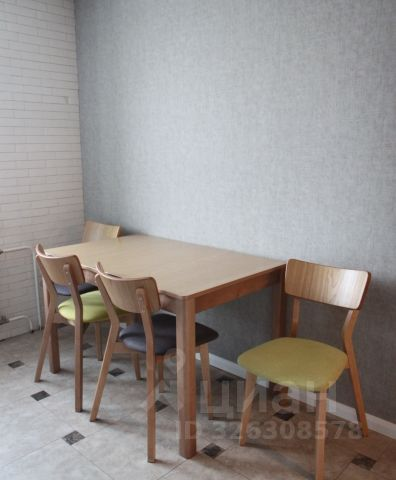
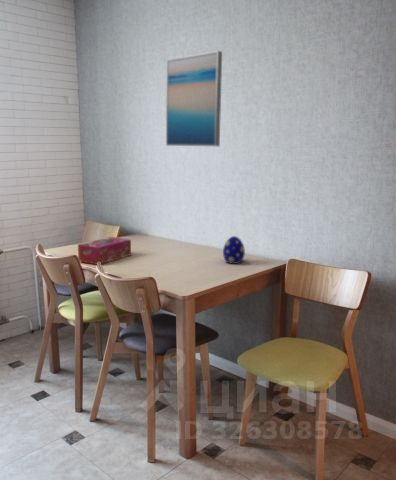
+ decorative egg (233, 249)
+ tissue box (105, 250)
+ wall art (192, 101)
